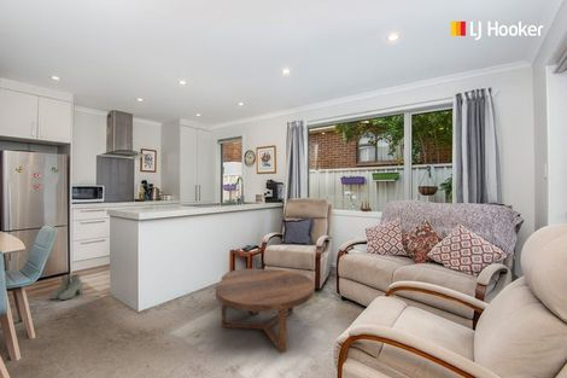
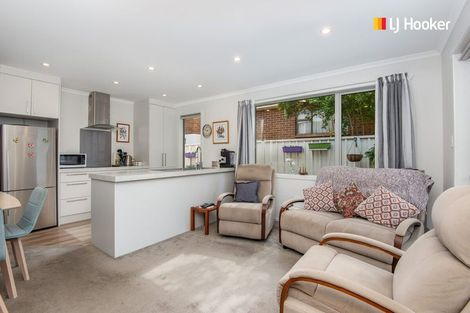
- boots (66, 286)
- coffee table (258, 297)
